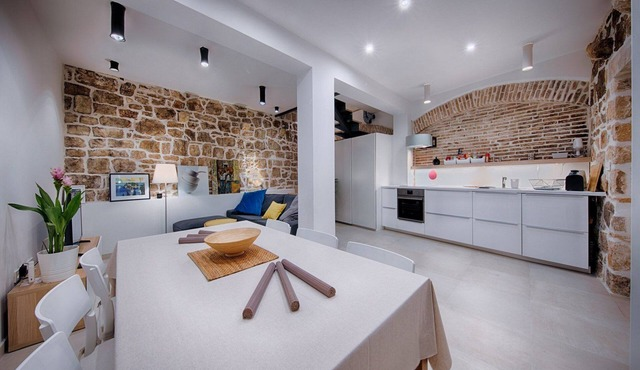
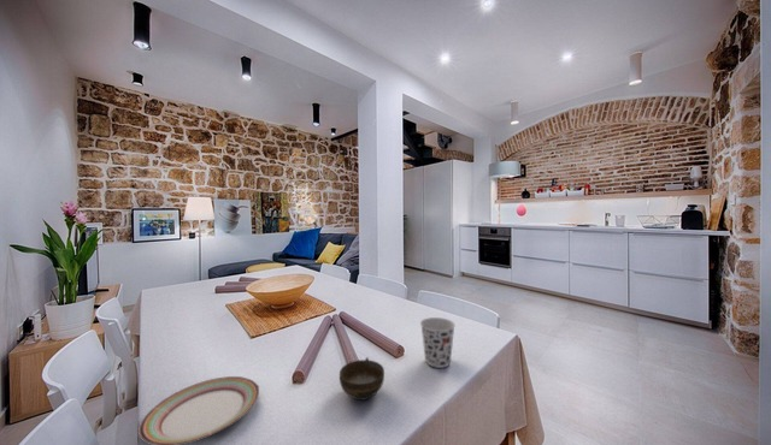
+ plate (205, 409)
+ cup (437, 342)
+ cup (363, 379)
